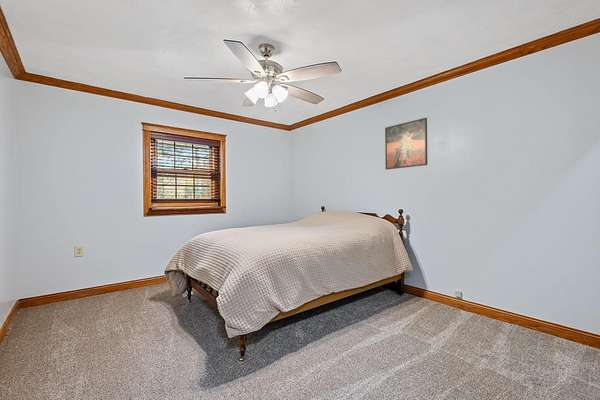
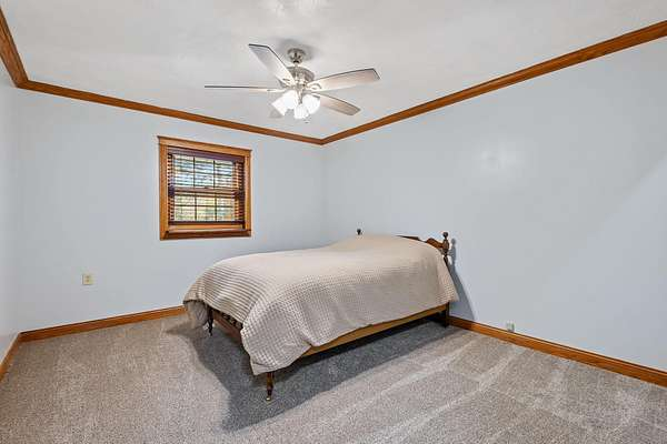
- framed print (405, 145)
